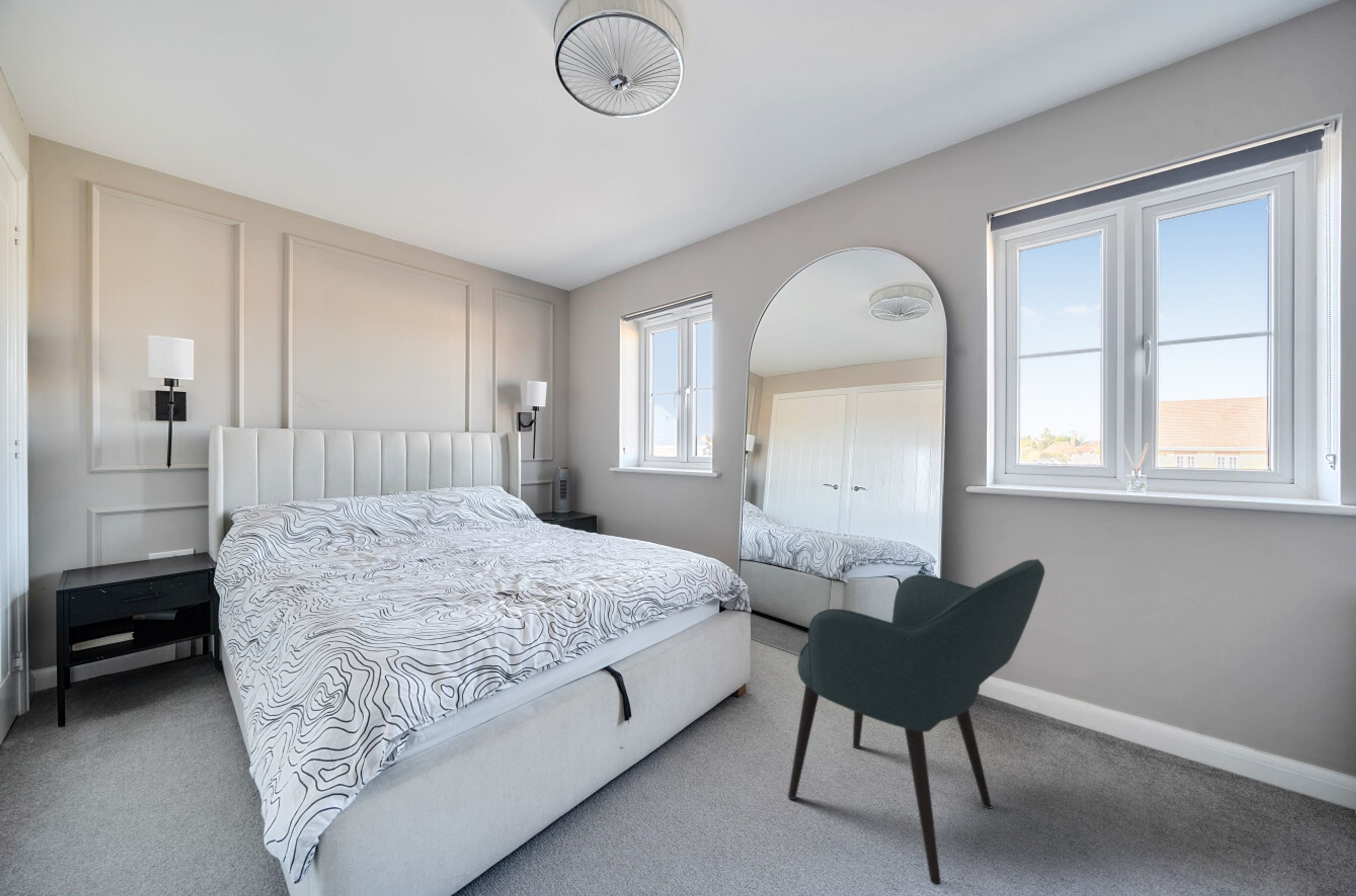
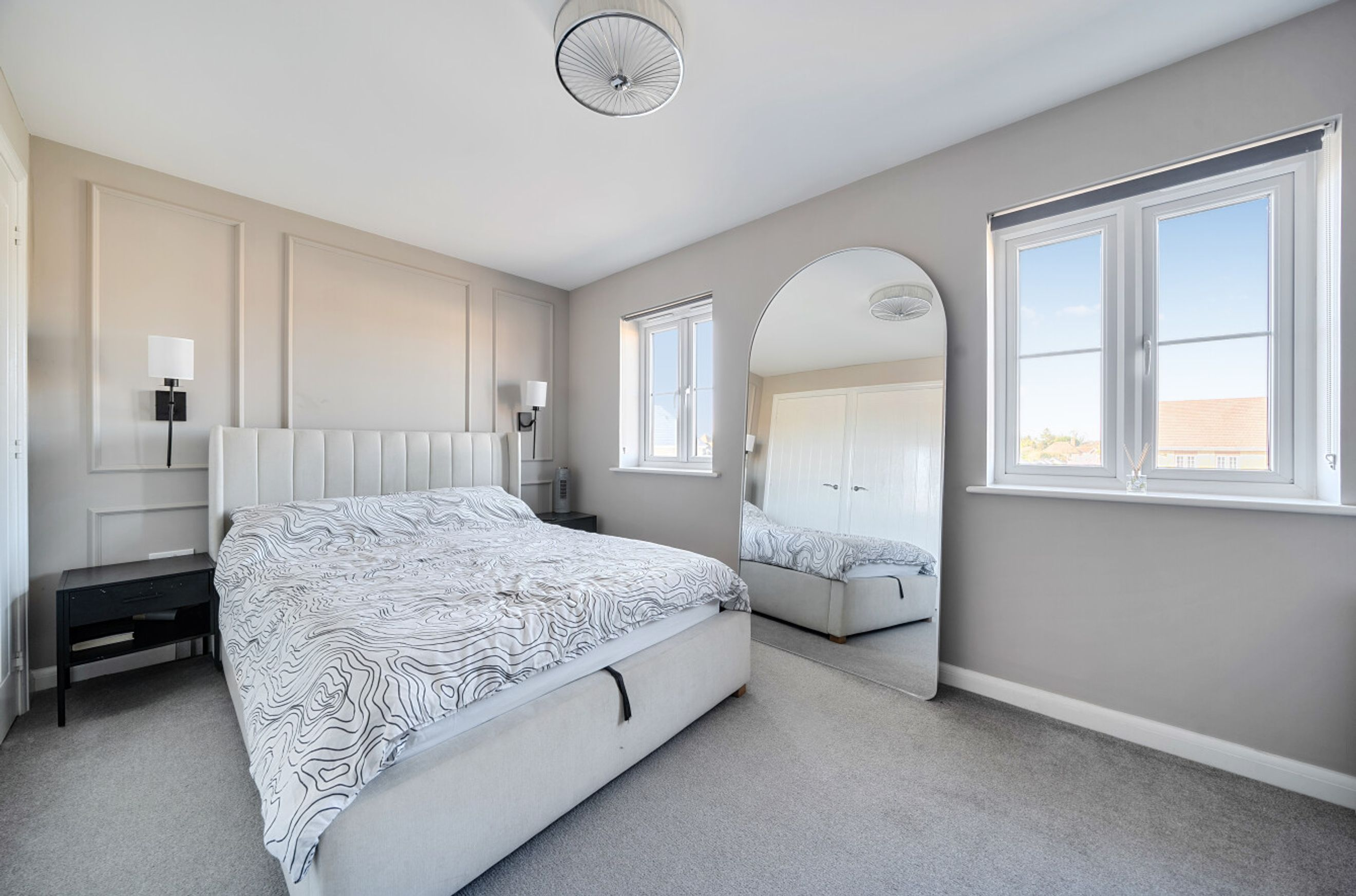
- armchair (907, 679)
